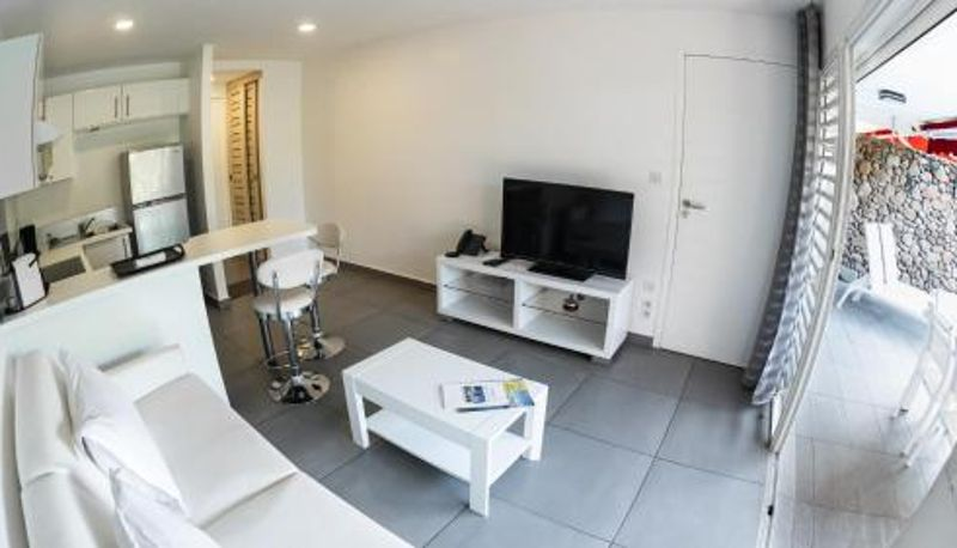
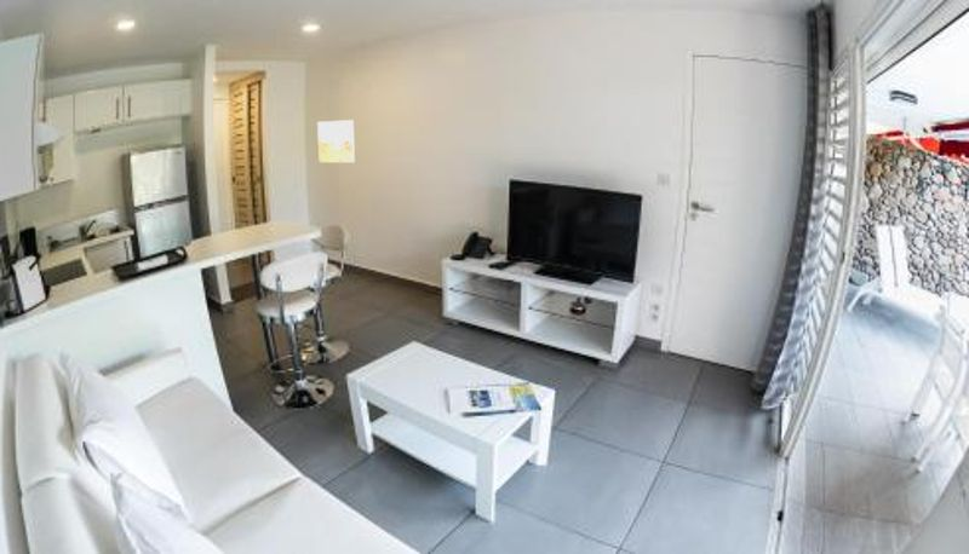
+ wall art (336, 142)
